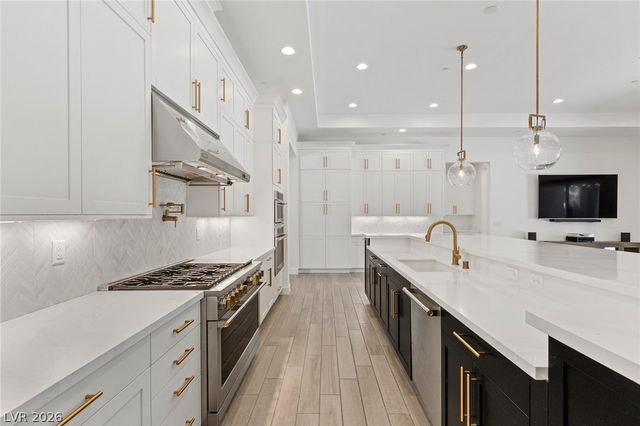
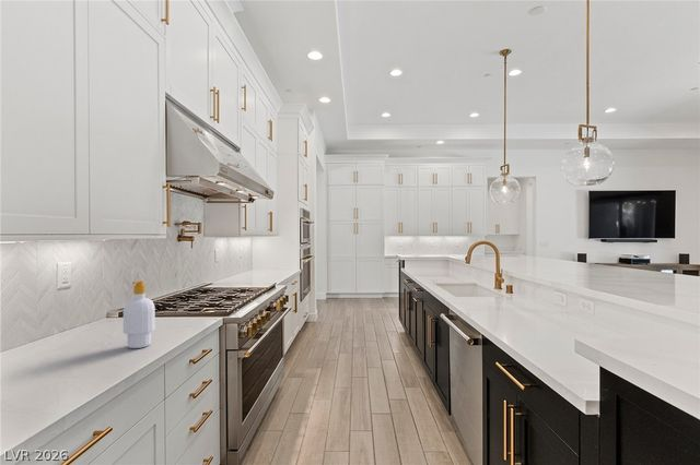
+ soap bottle (139, 313)
